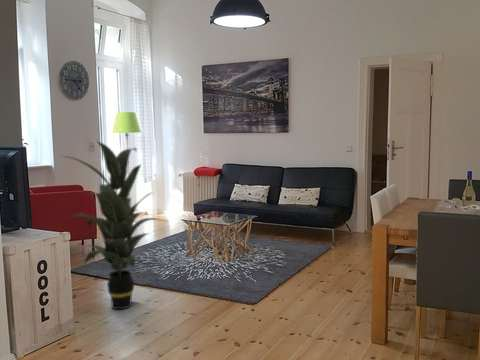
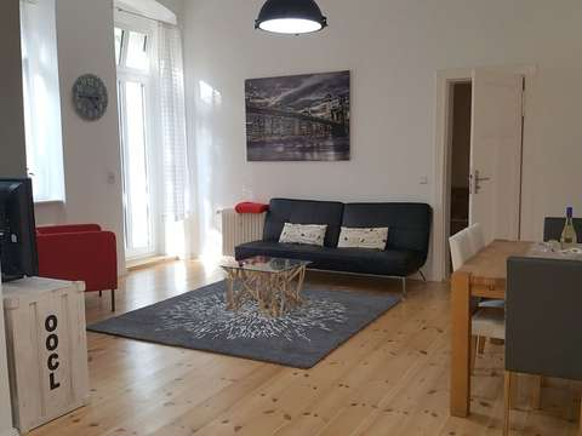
- indoor plant (110, 225)
- floor lamp (128, 170)
